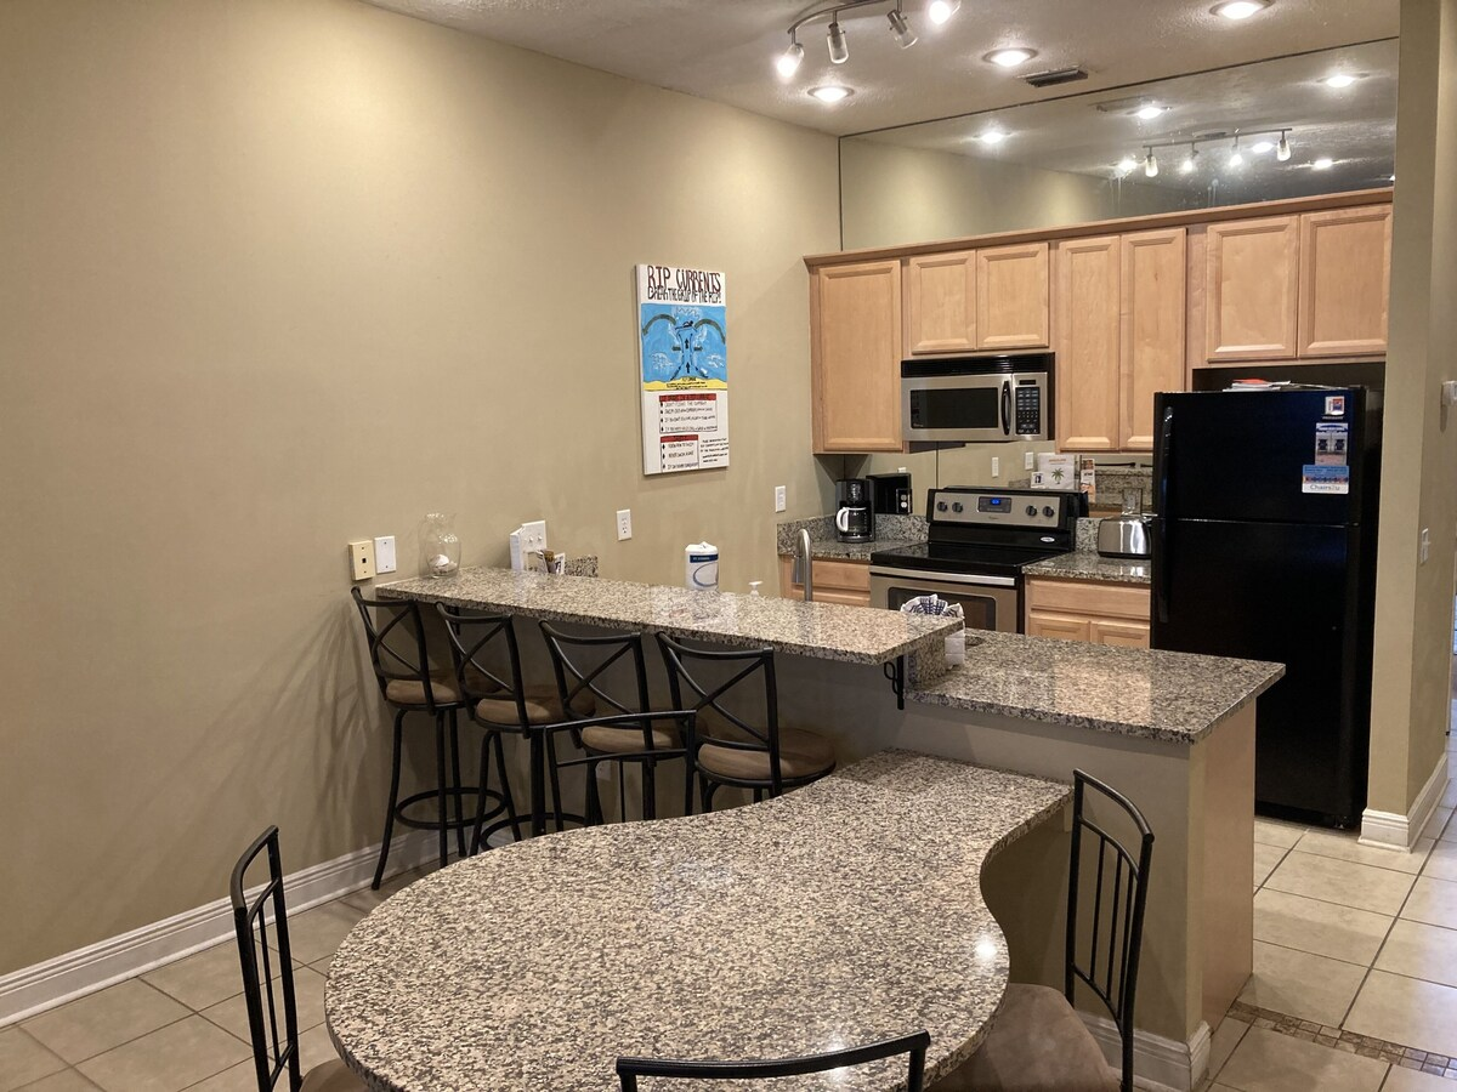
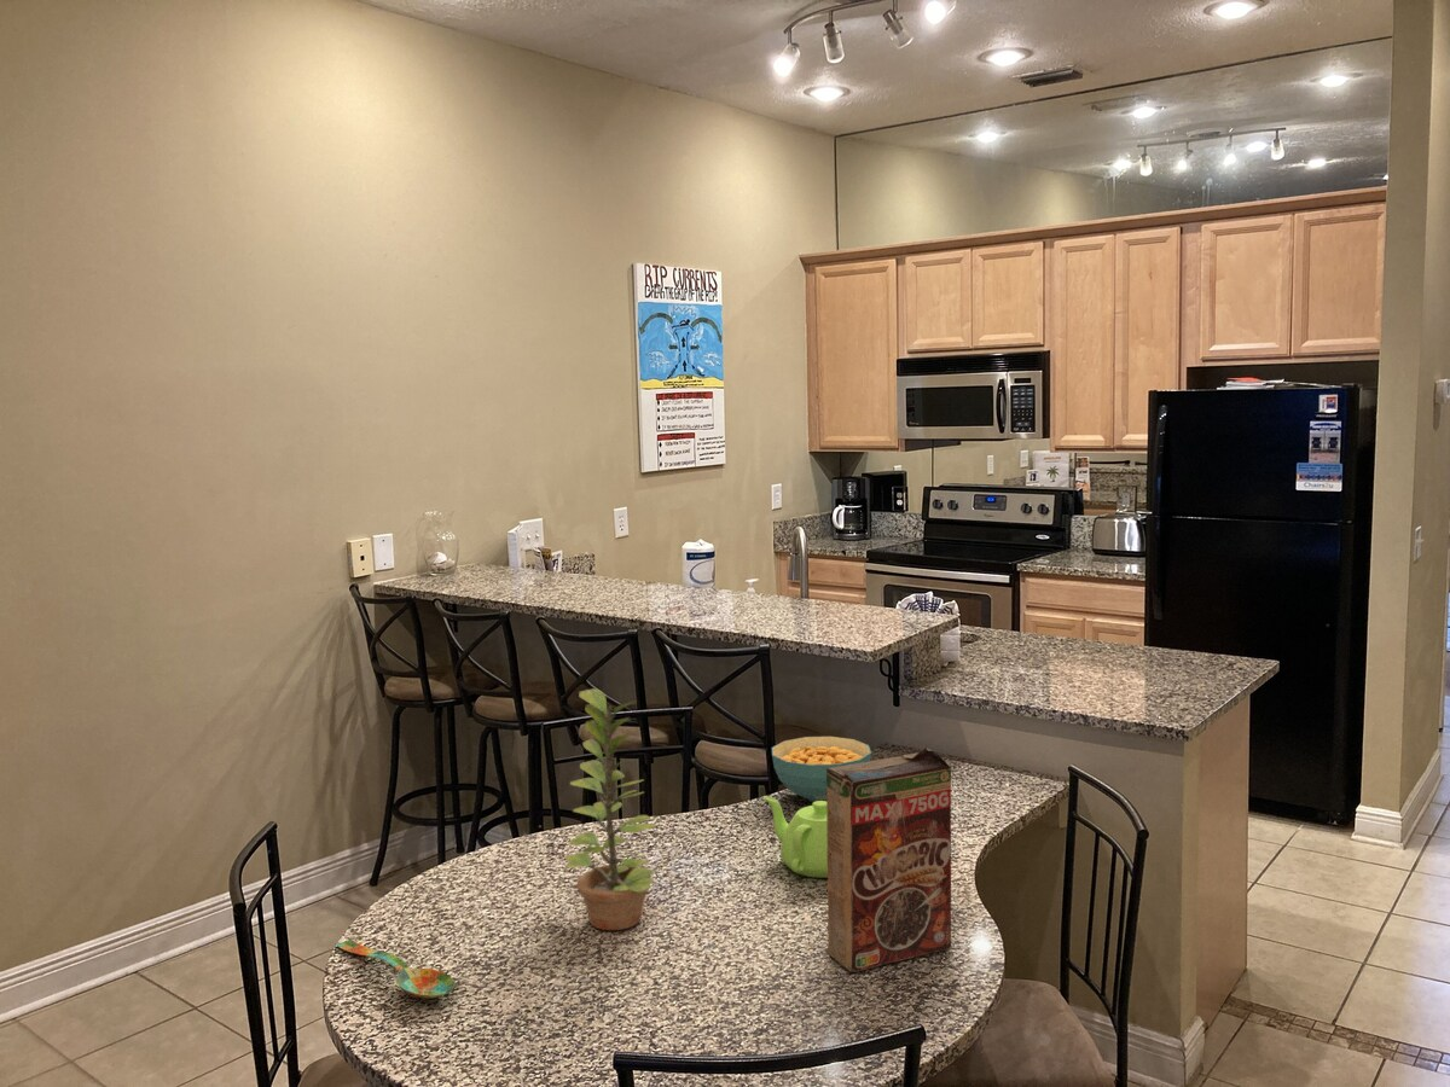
+ cereal box (887, 851)
+ spoon (390, 964)
+ cereal bowl (820, 773)
+ plant (605, 806)
+ teapot (819, 832)
